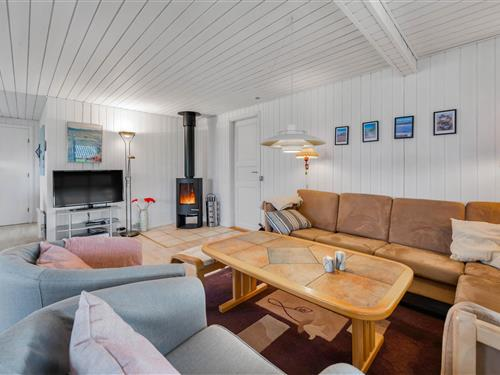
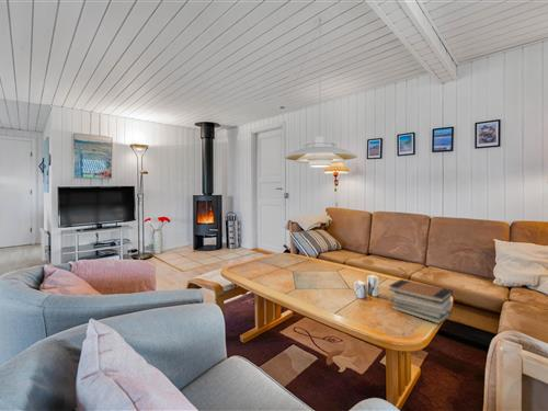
+ book stack (420, 299)
